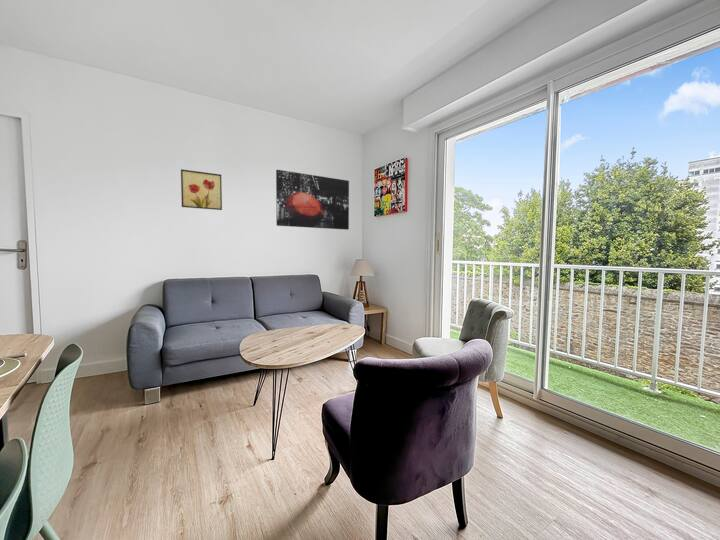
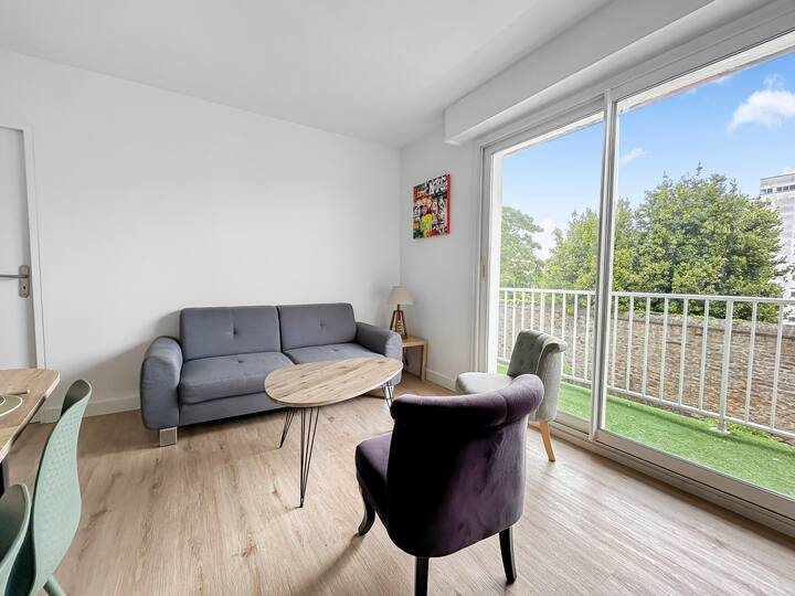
- wall art (201, 190)
- wall art (314, 201)
